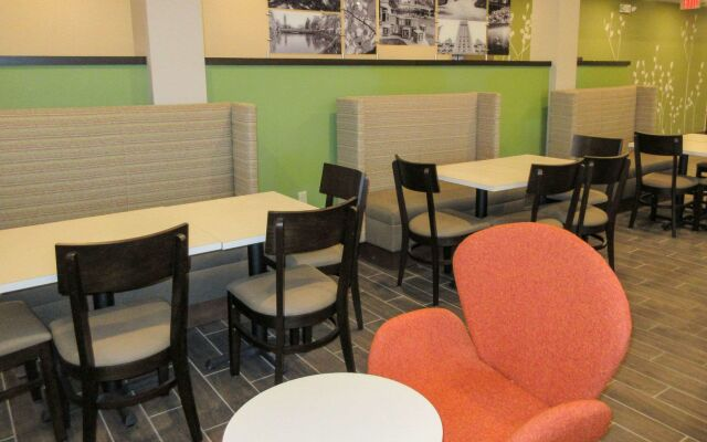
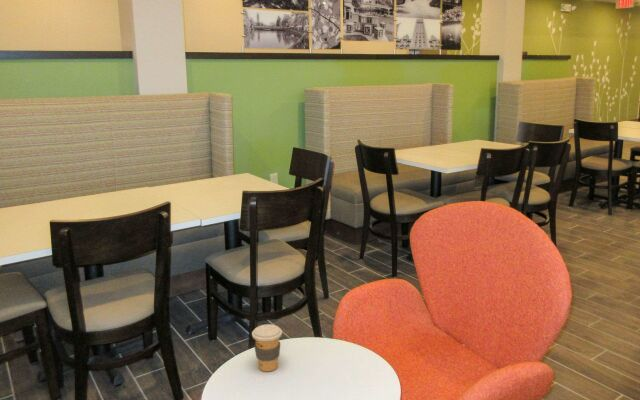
+ coffee cup (267, 348)
